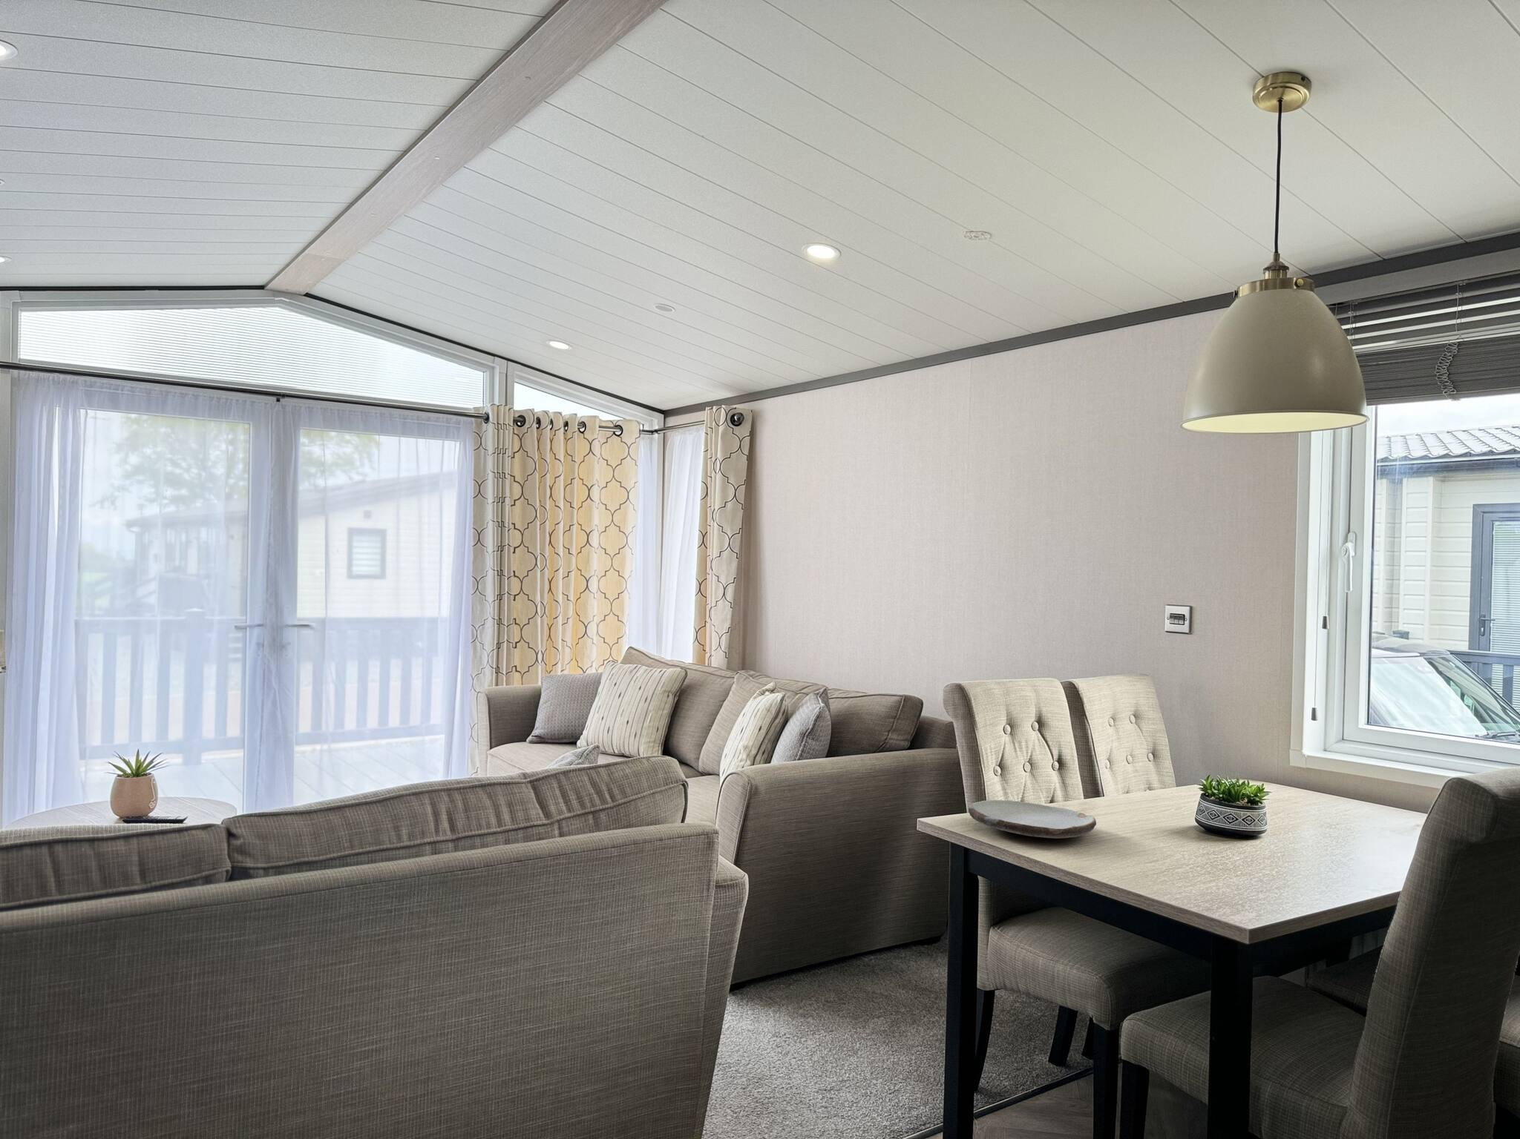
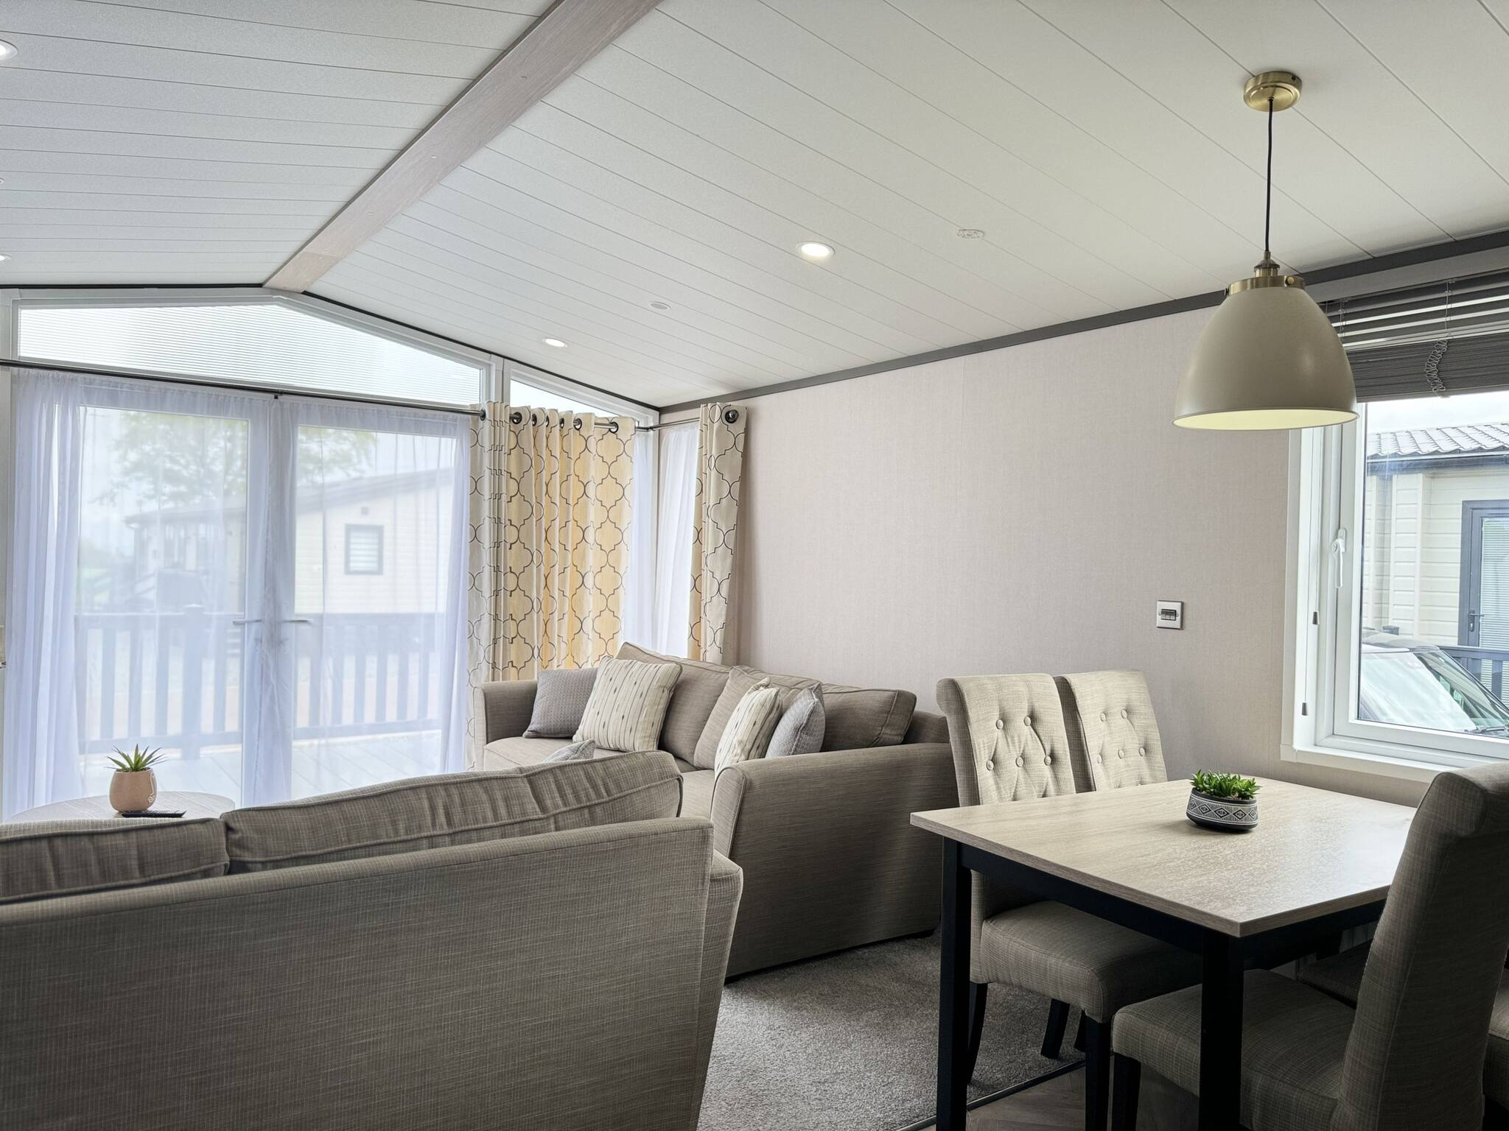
- plate (1032, 820)
